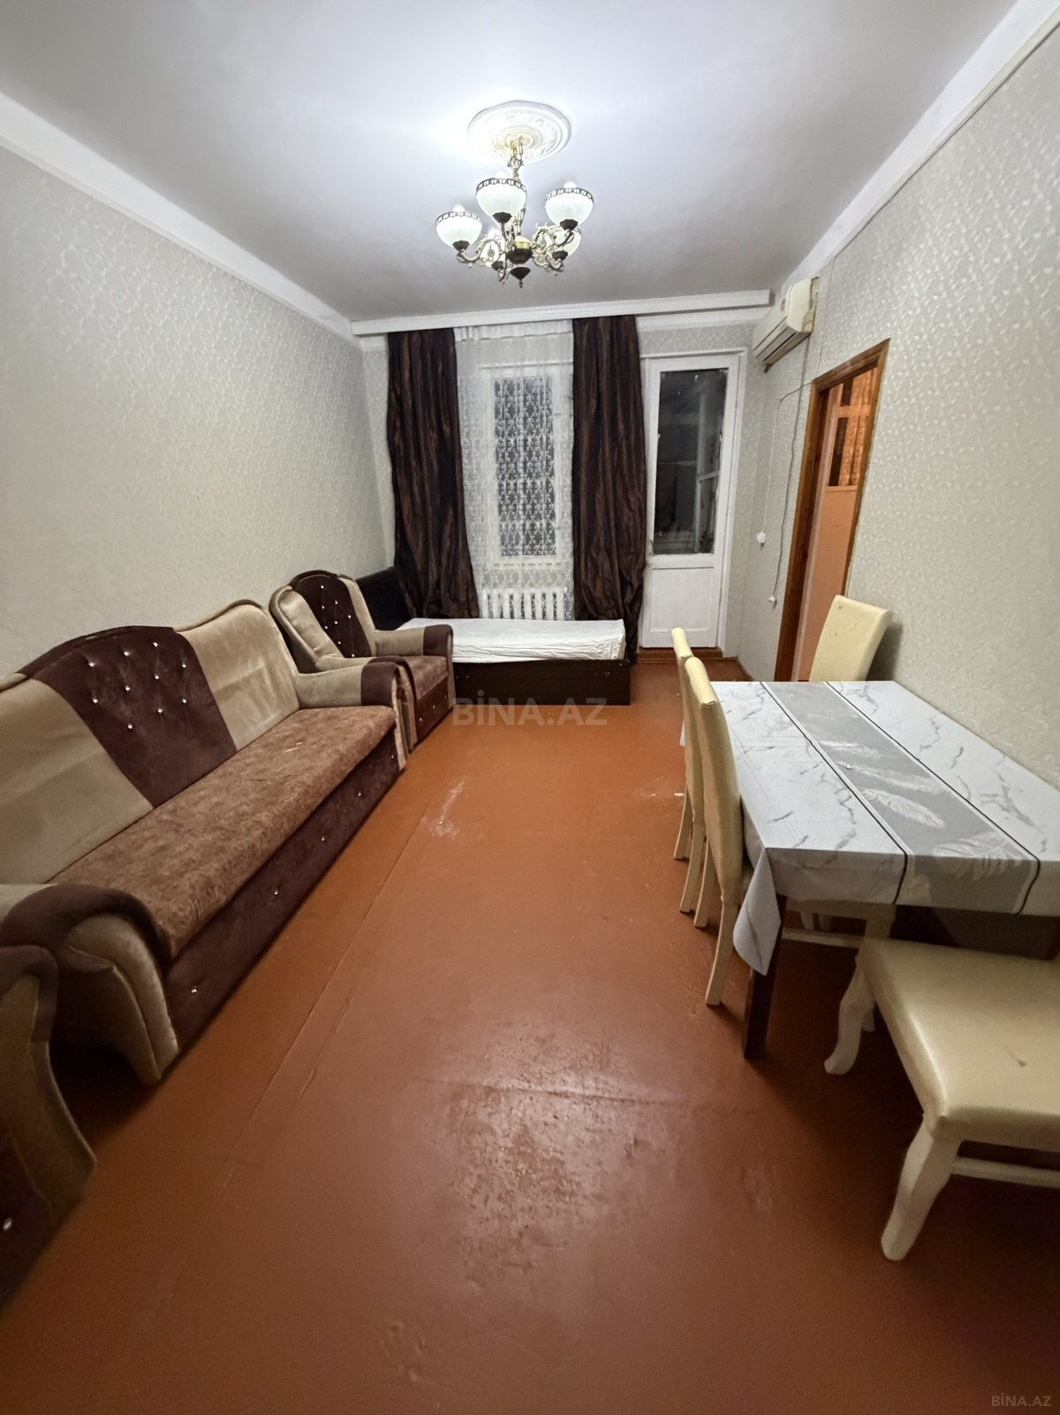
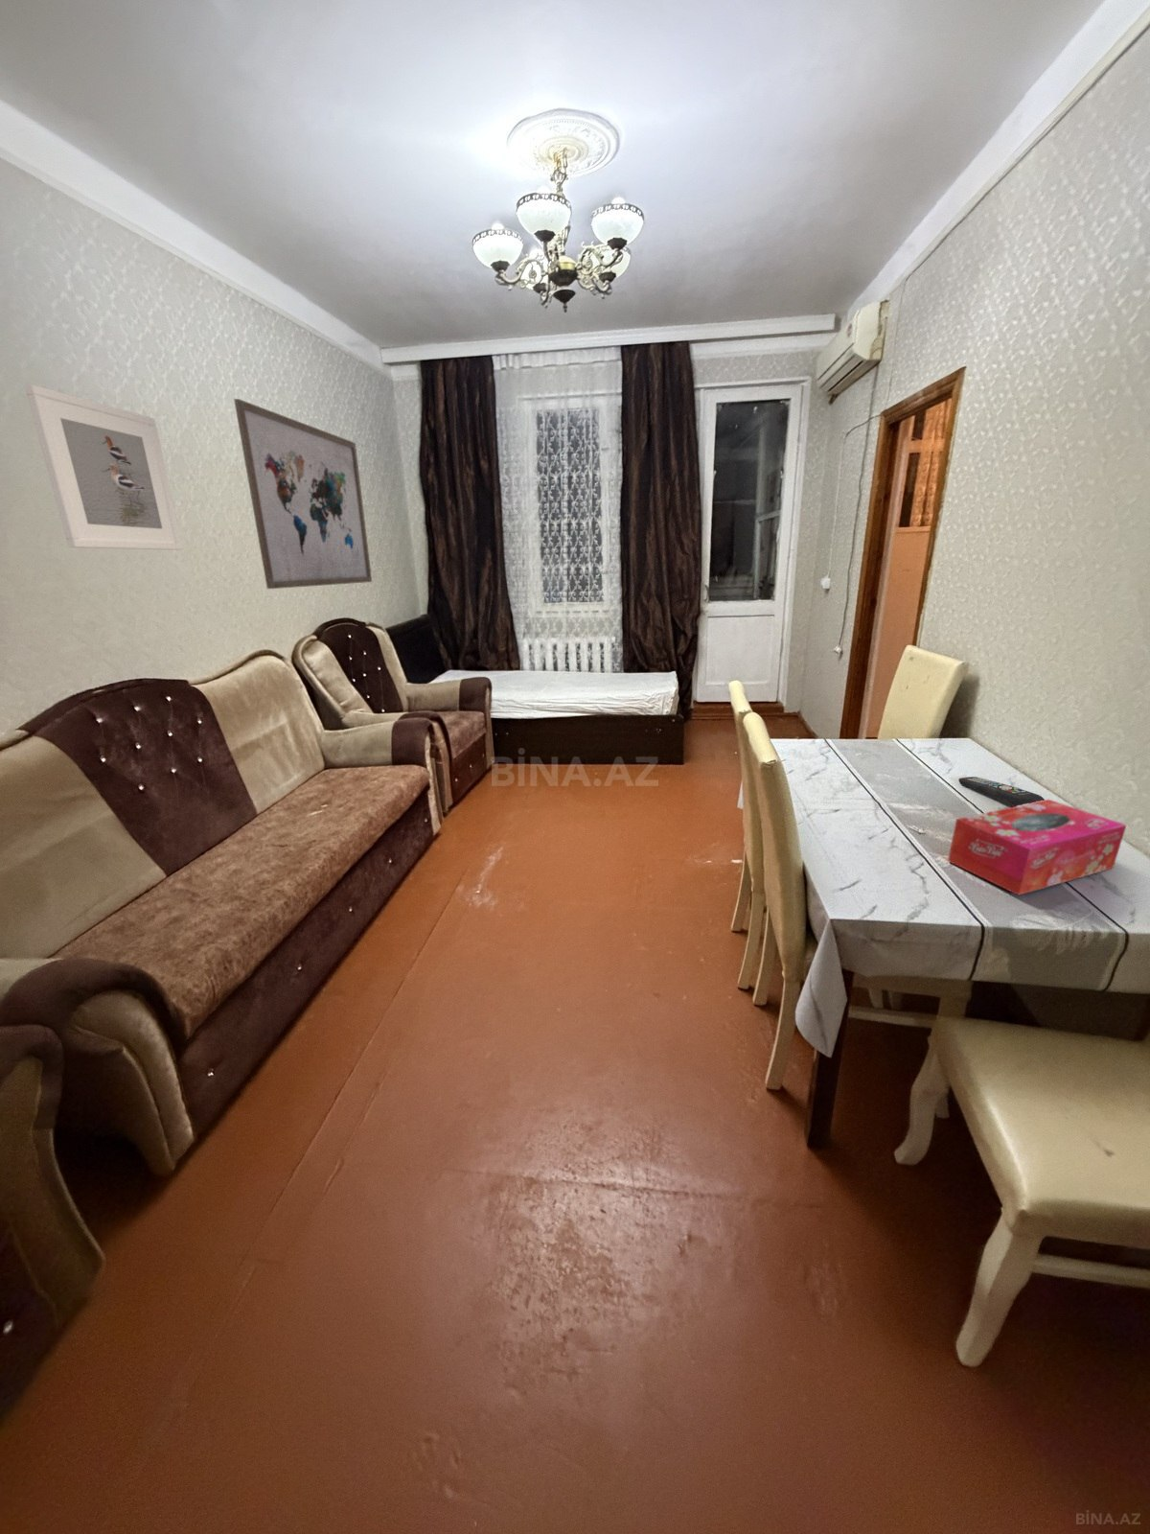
+ remote control (1000, 791)
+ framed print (114, 478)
+ wall art (315, 507)
+ tissue box (1034, 843)
